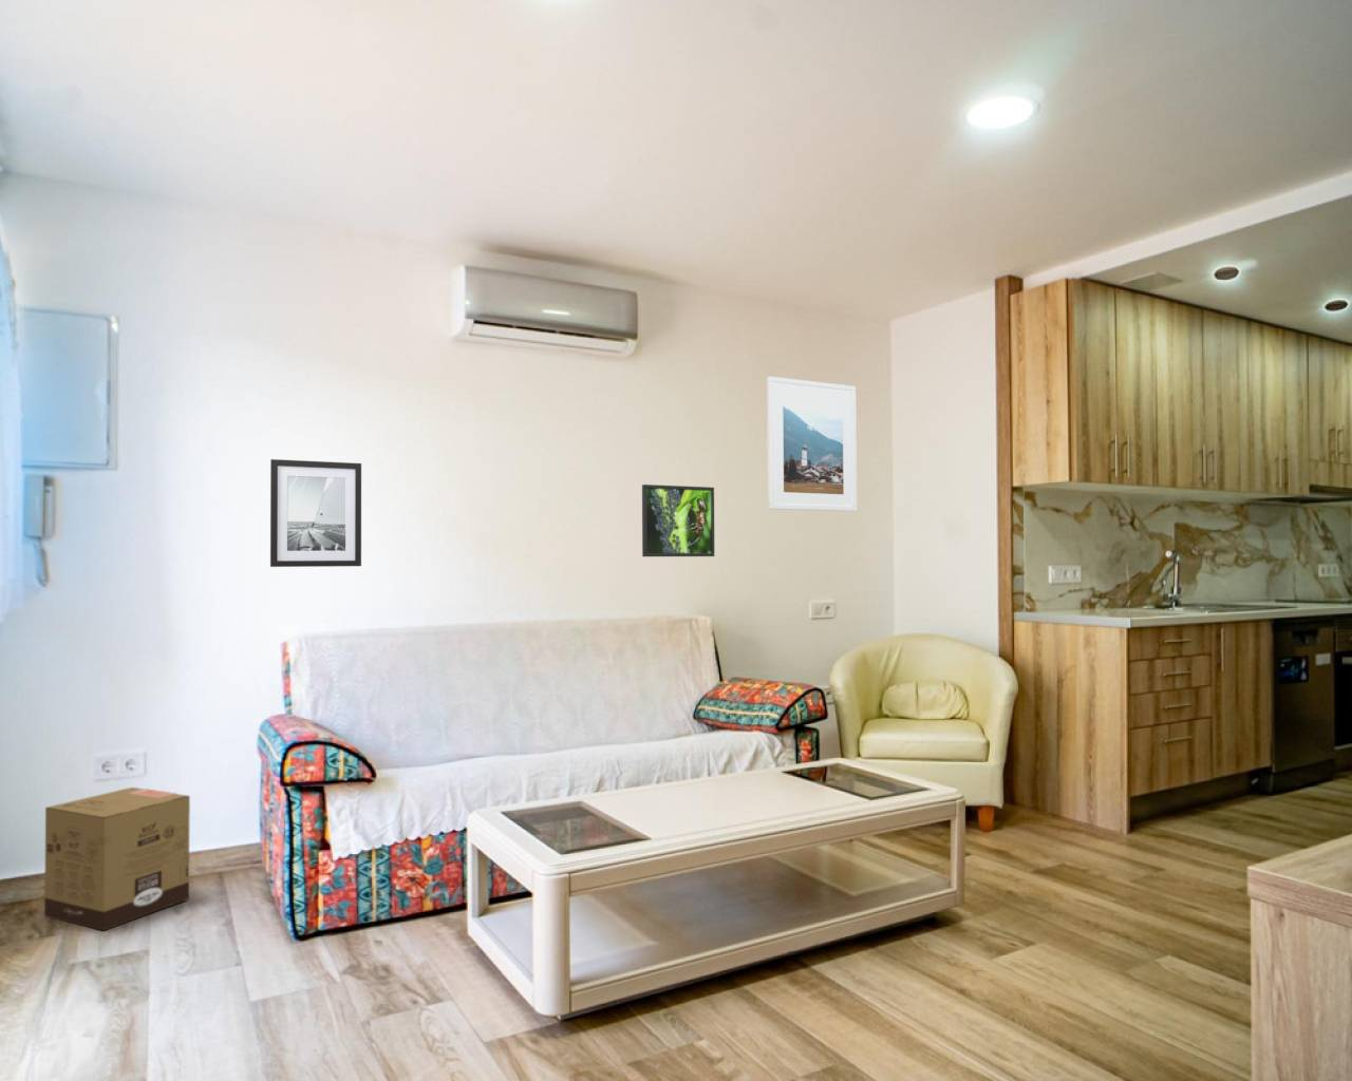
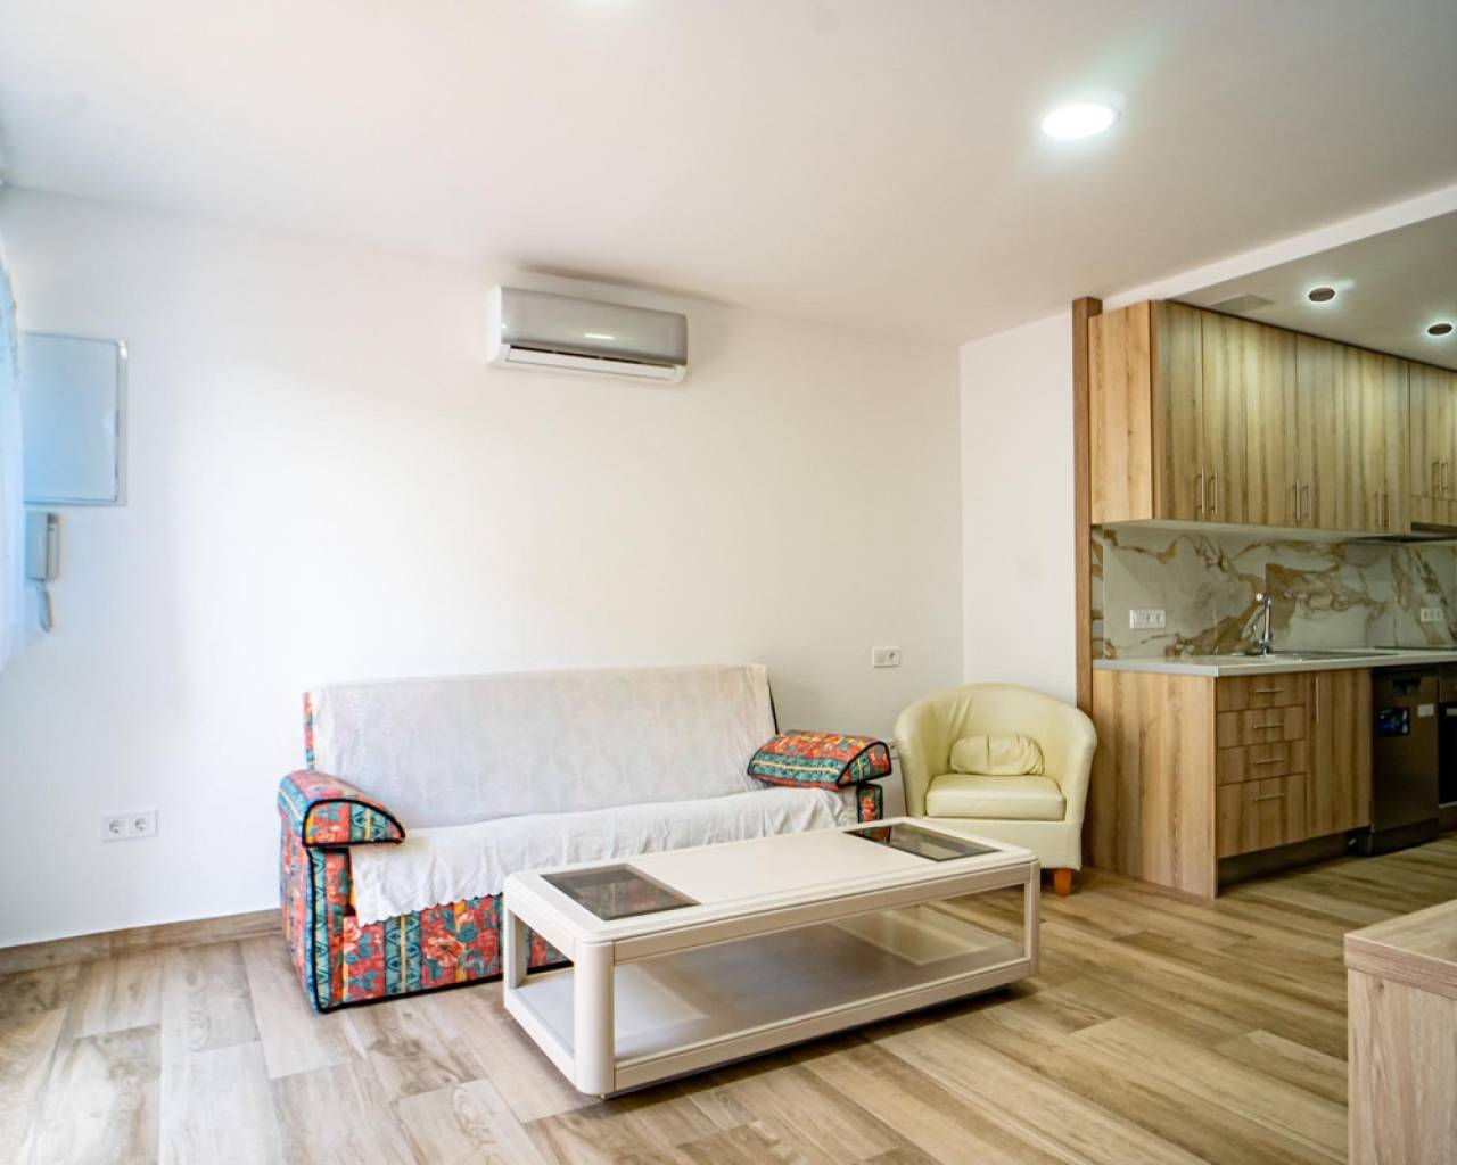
- wall art (317, 513)
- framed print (678, 521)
- cardboard box (118, 854)
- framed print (812, 446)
